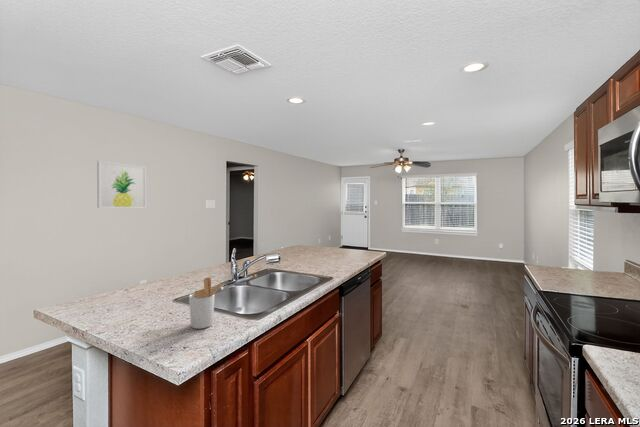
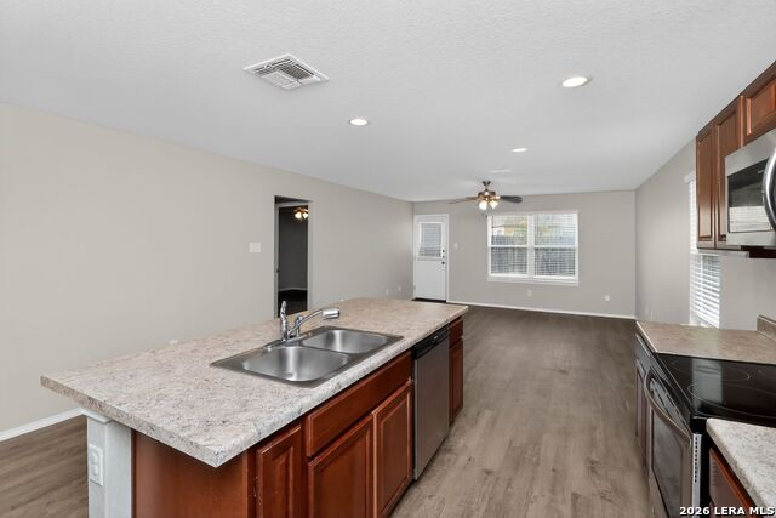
- utensil holder (208, 302)
- wall art (123, 186)
